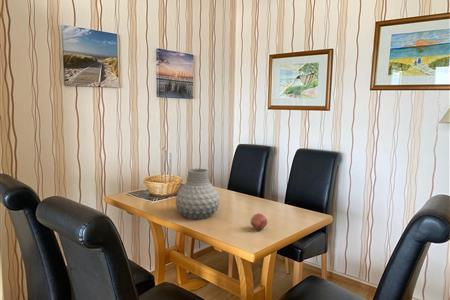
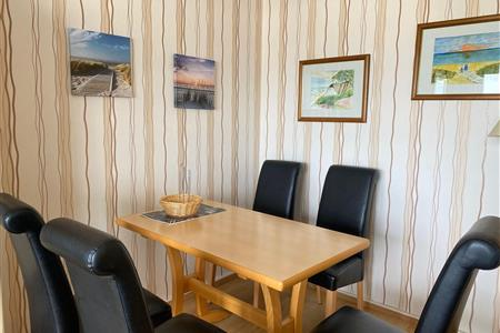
- vase (197, 192)
- fruit (258, 221)
